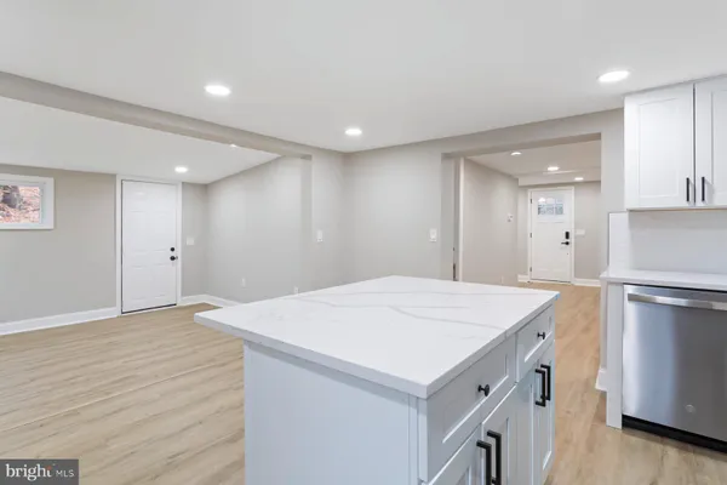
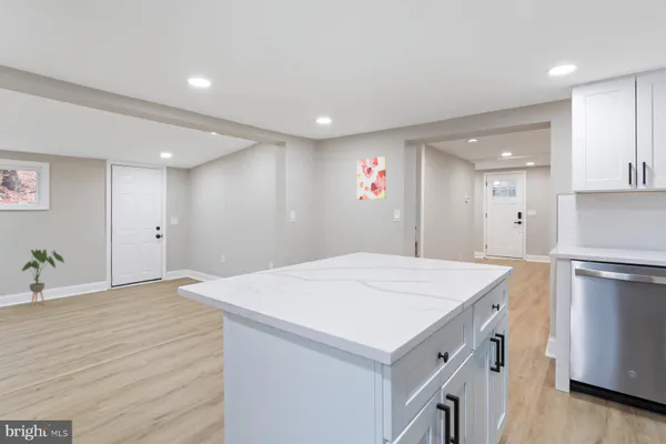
+ house plant (39, 274)
+ wall art (371, 179)
